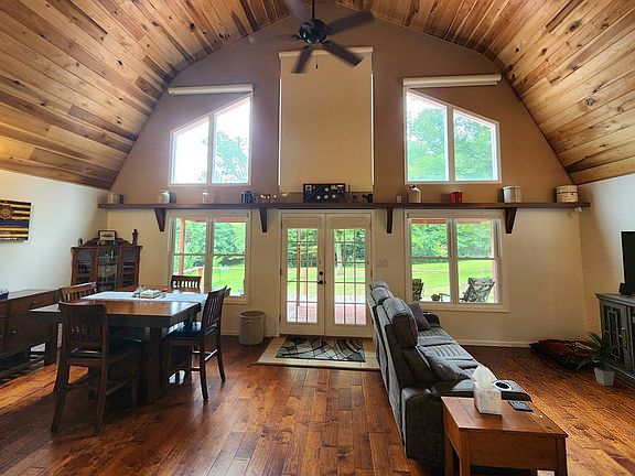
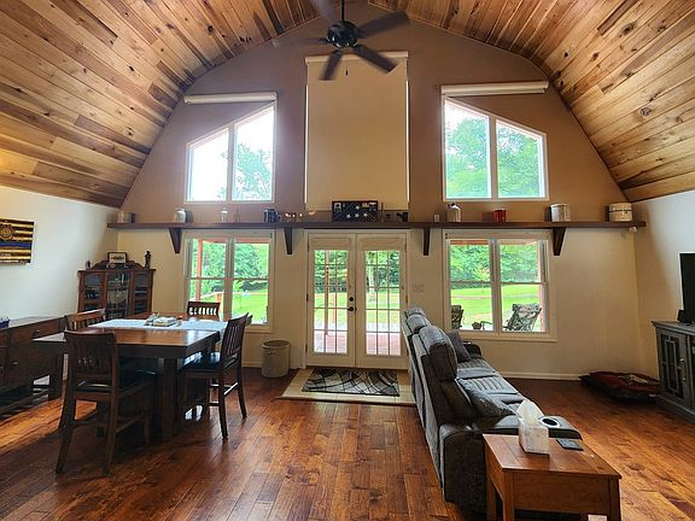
- indoor plant (600, 356)
